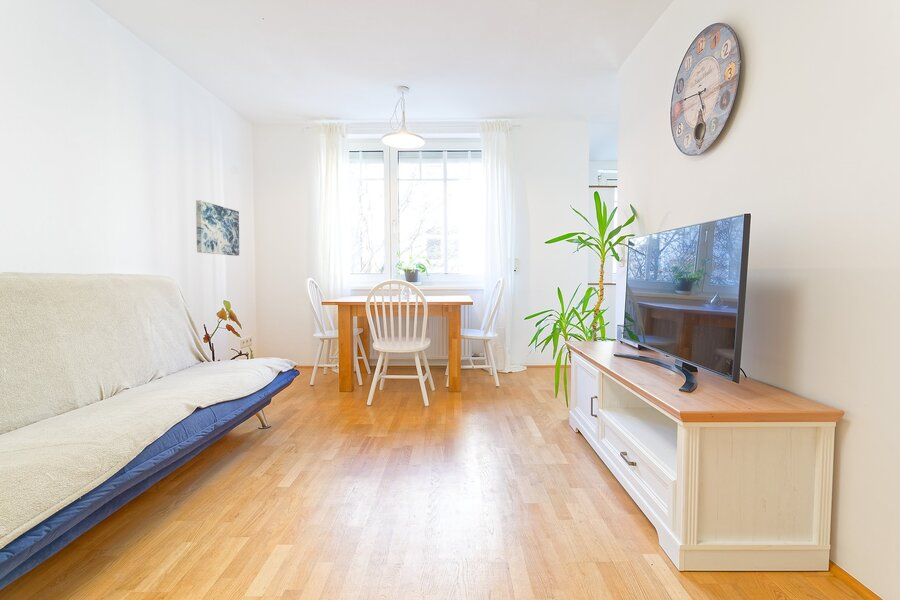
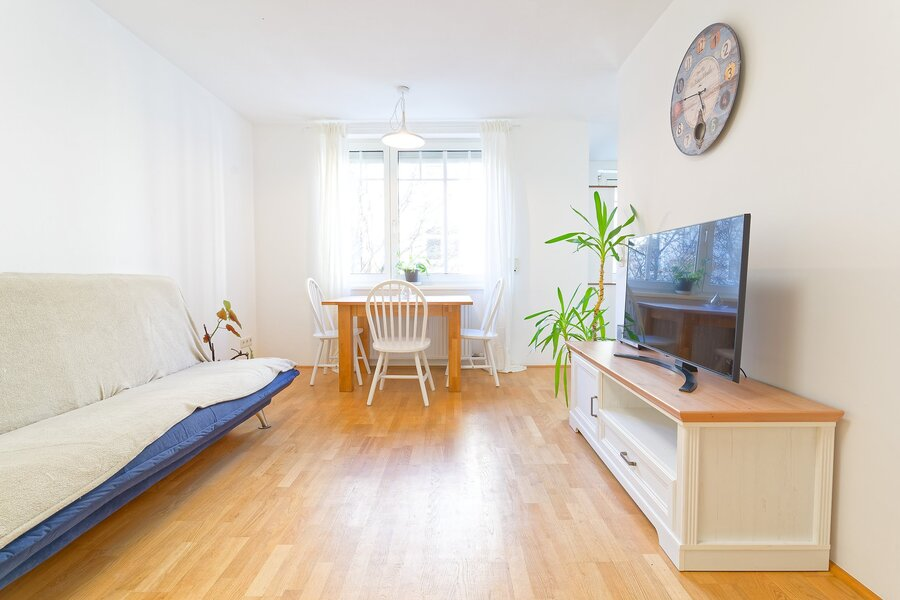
- wall art (219, 230)
